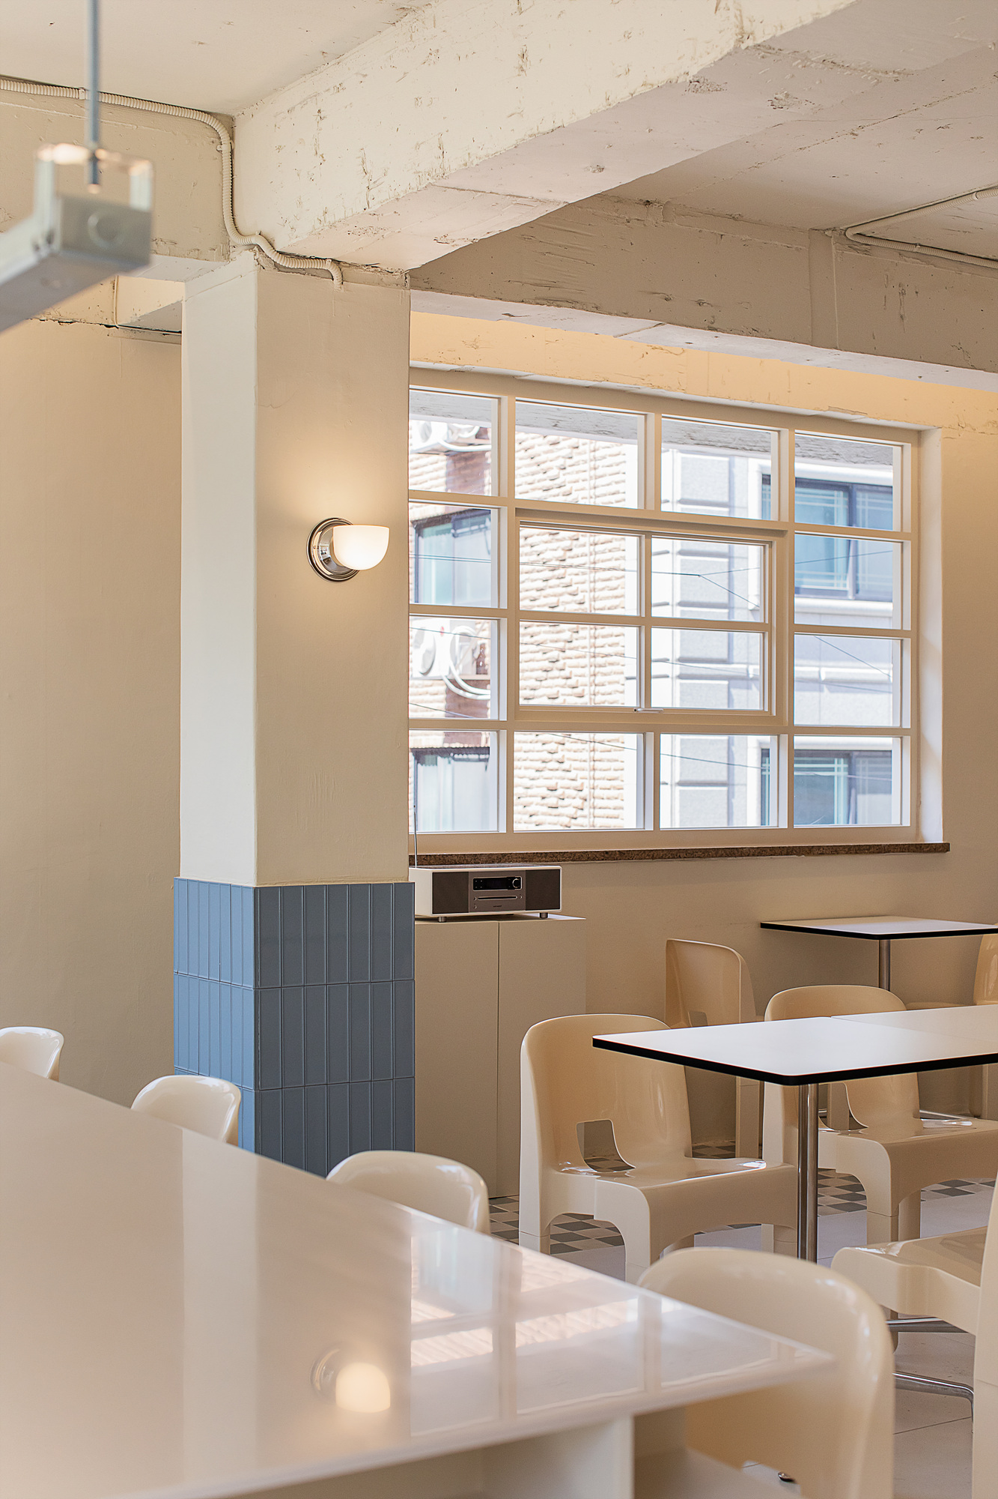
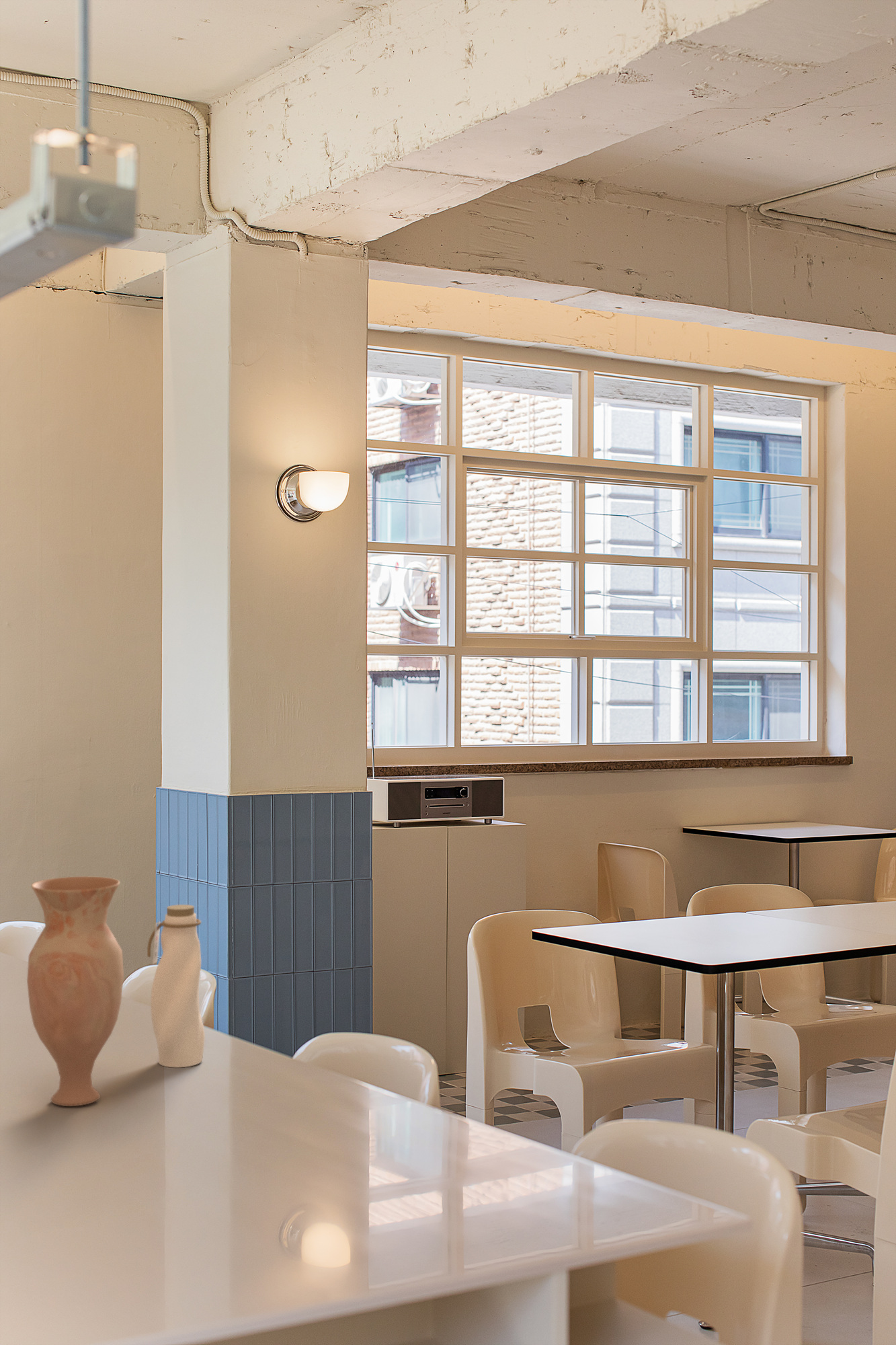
+ vase (75, 992)
+ water bottle (176, 985)
